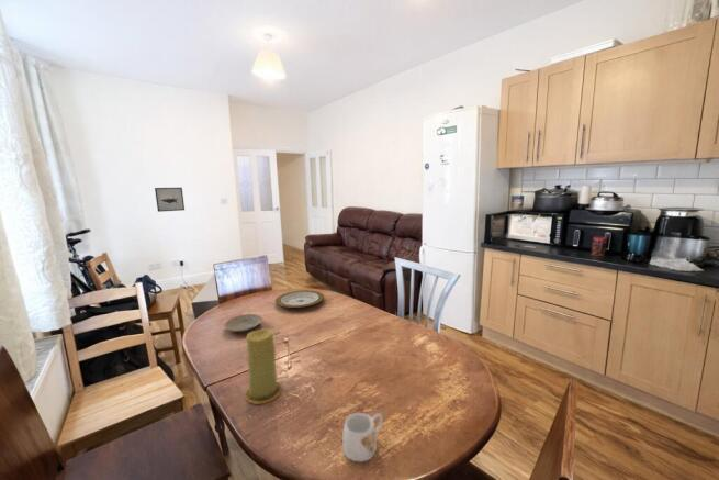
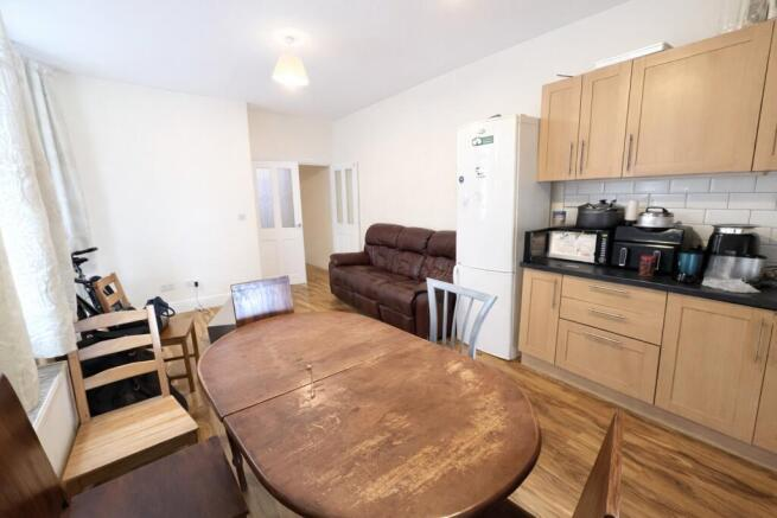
- candle (261, 362)
- mug (364, 432)
- plate (300, 300)
- wall art (169, 199)
- plate (244, 324)
